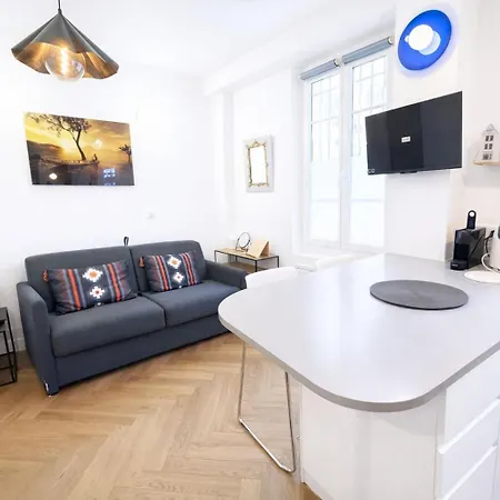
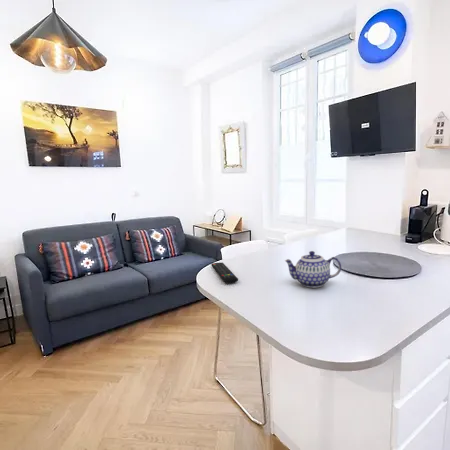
+ remote control (223, 272)
+ teapot (312, 267)
